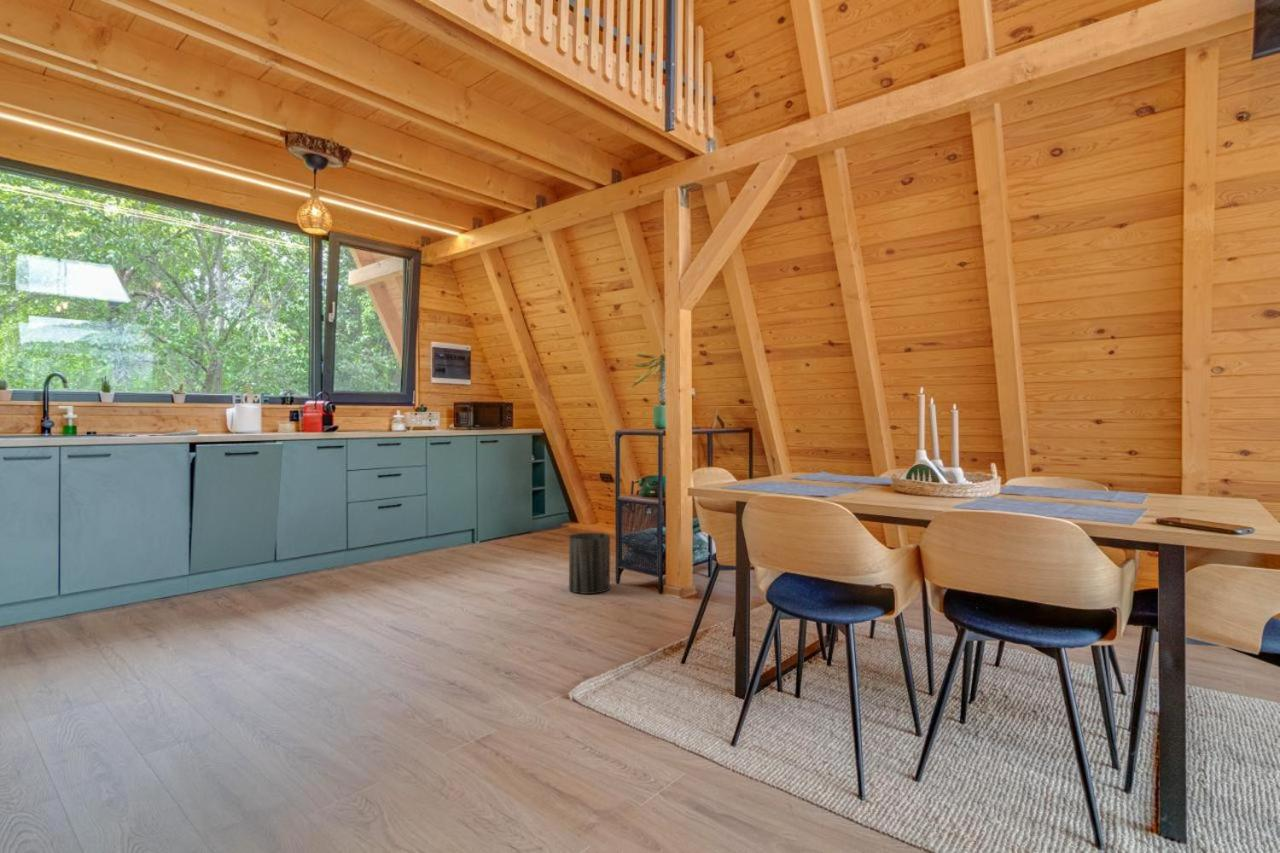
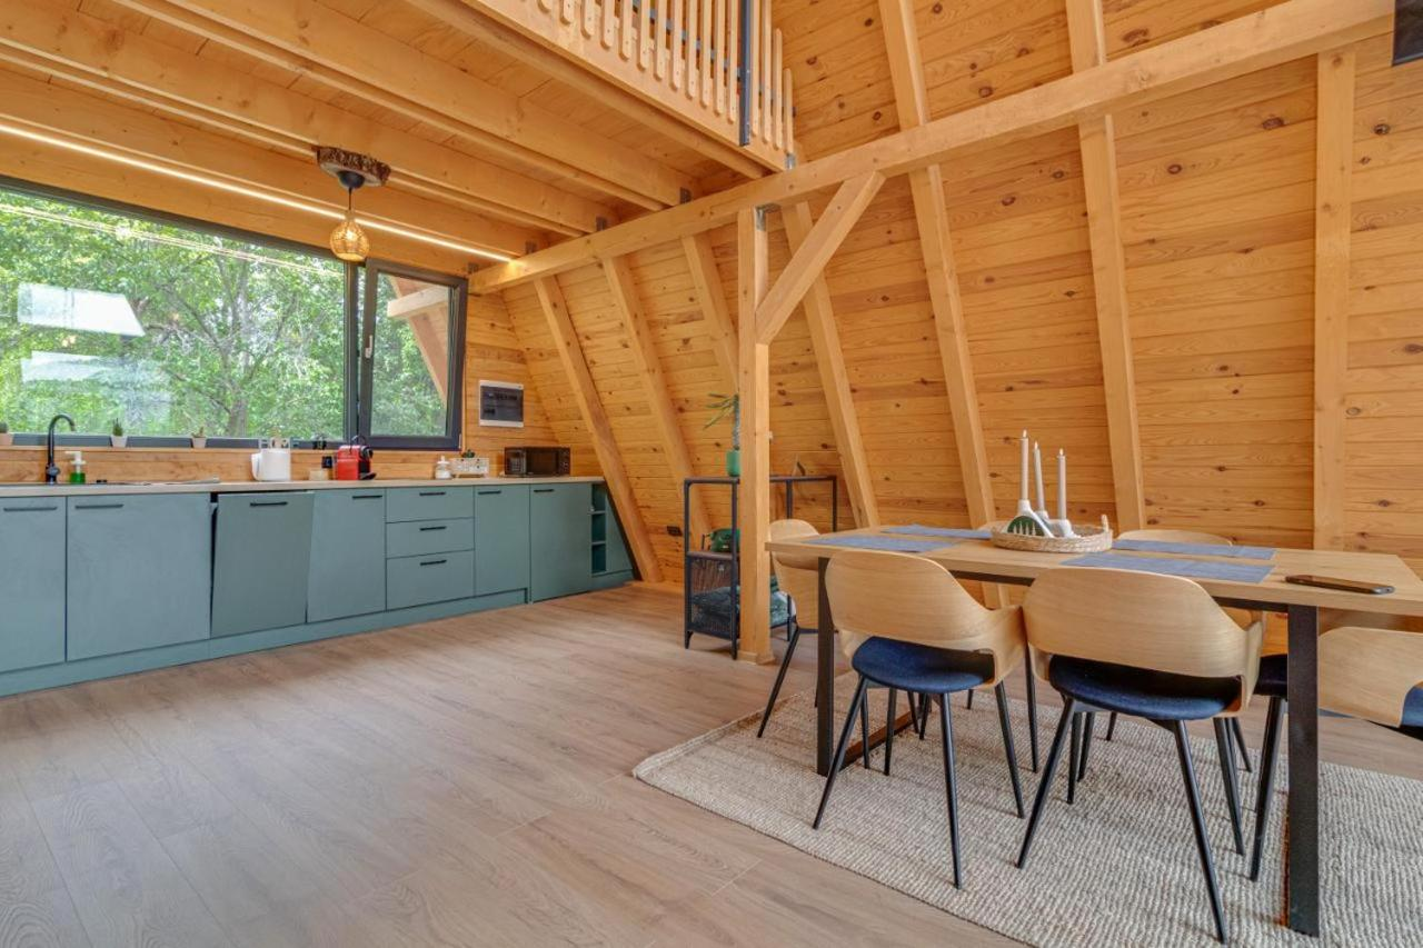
- trash can (589, 562)
